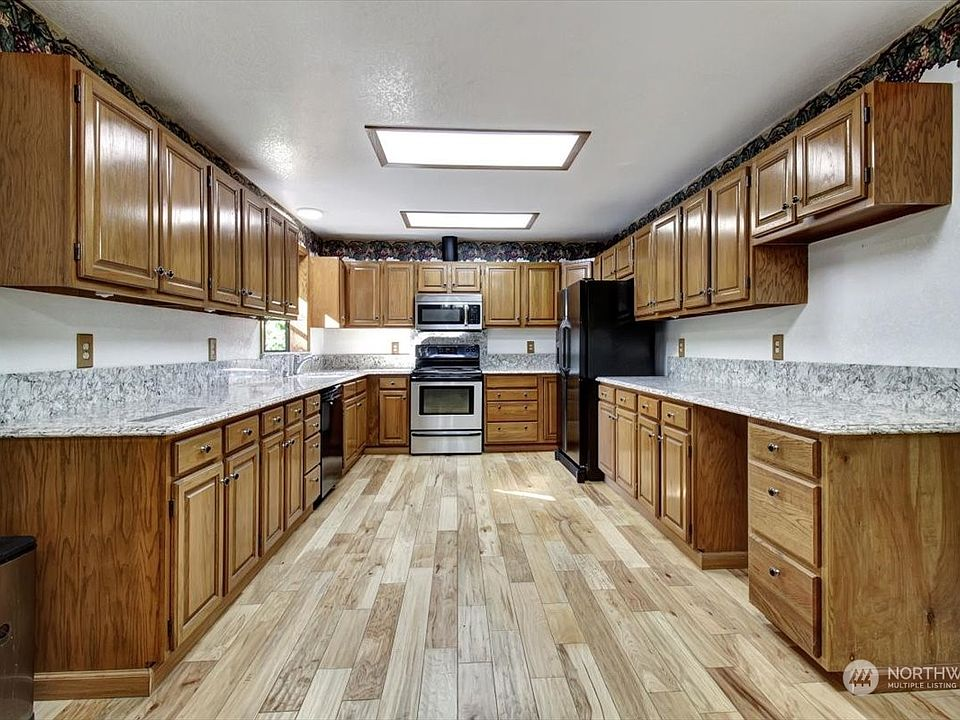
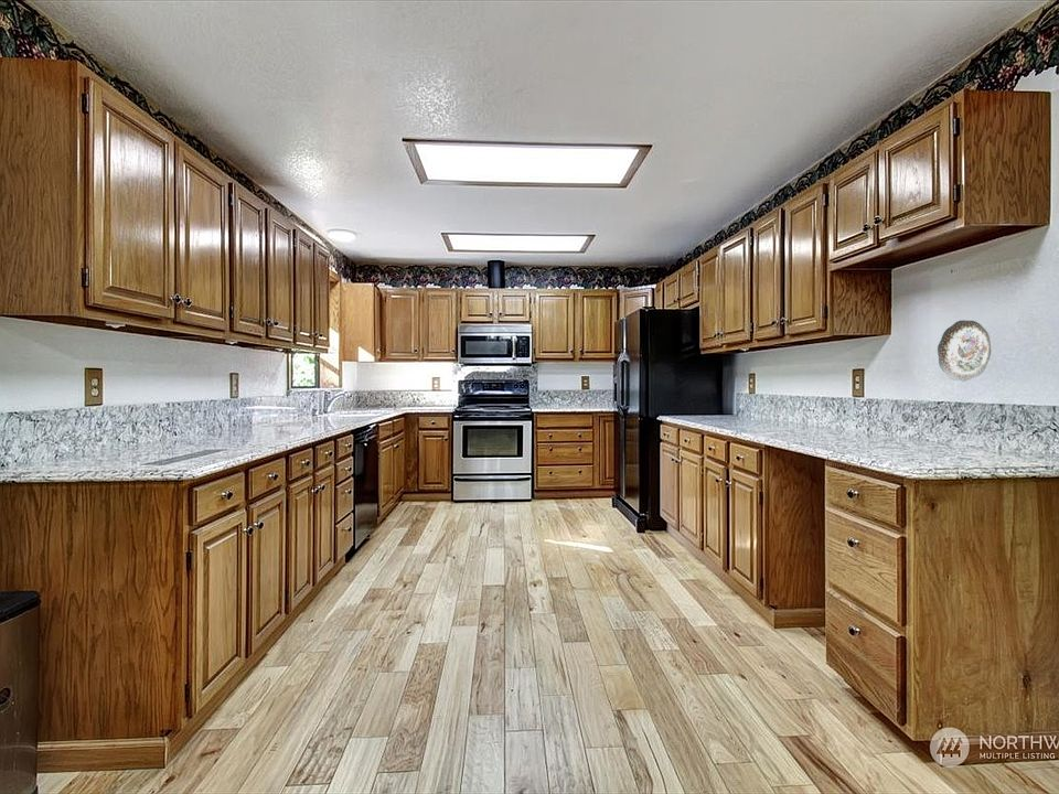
+ decorative plate (965, 351)
